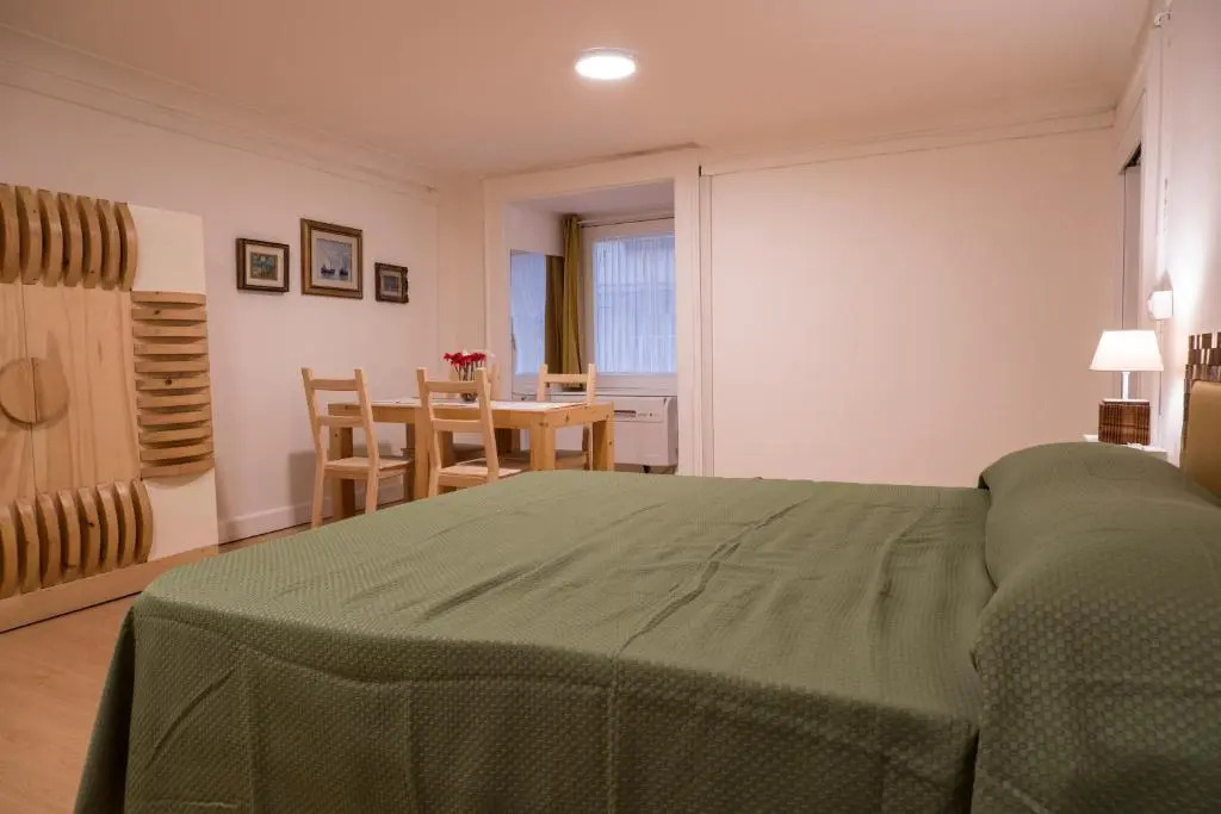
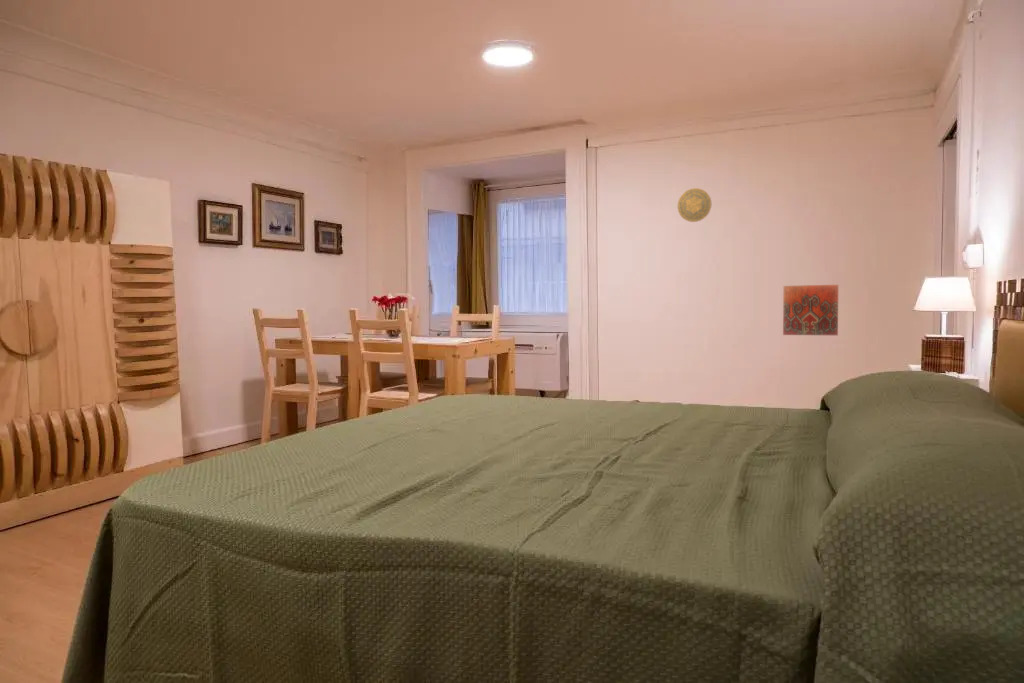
+ decorative tile (810, 310)
+ decorative plate (694, 204)
